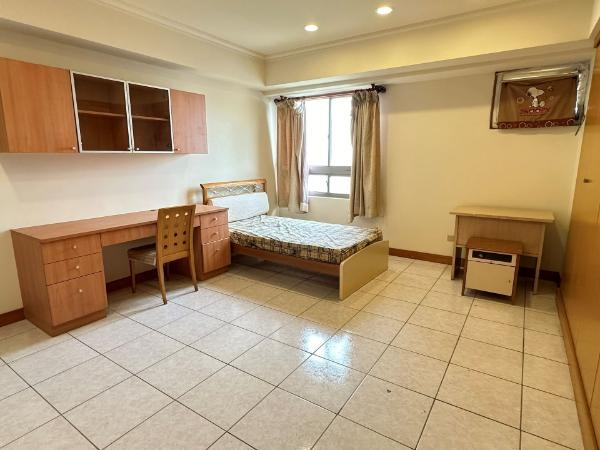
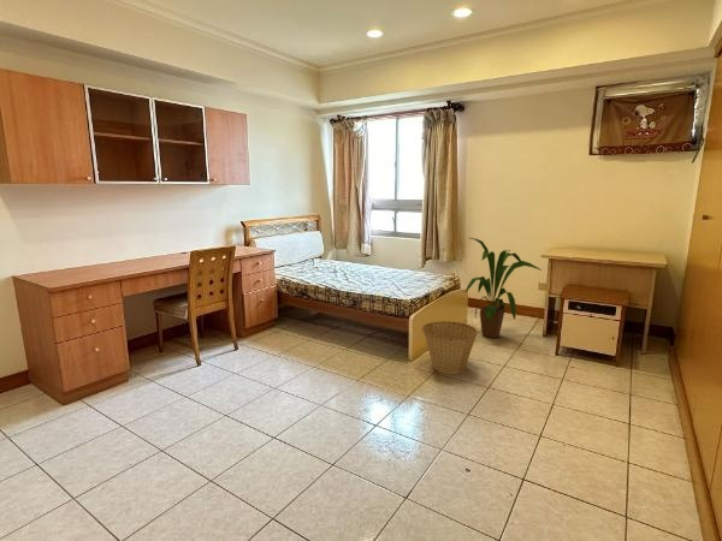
+ basket (448, 347)
+ house plant (502, 289)
